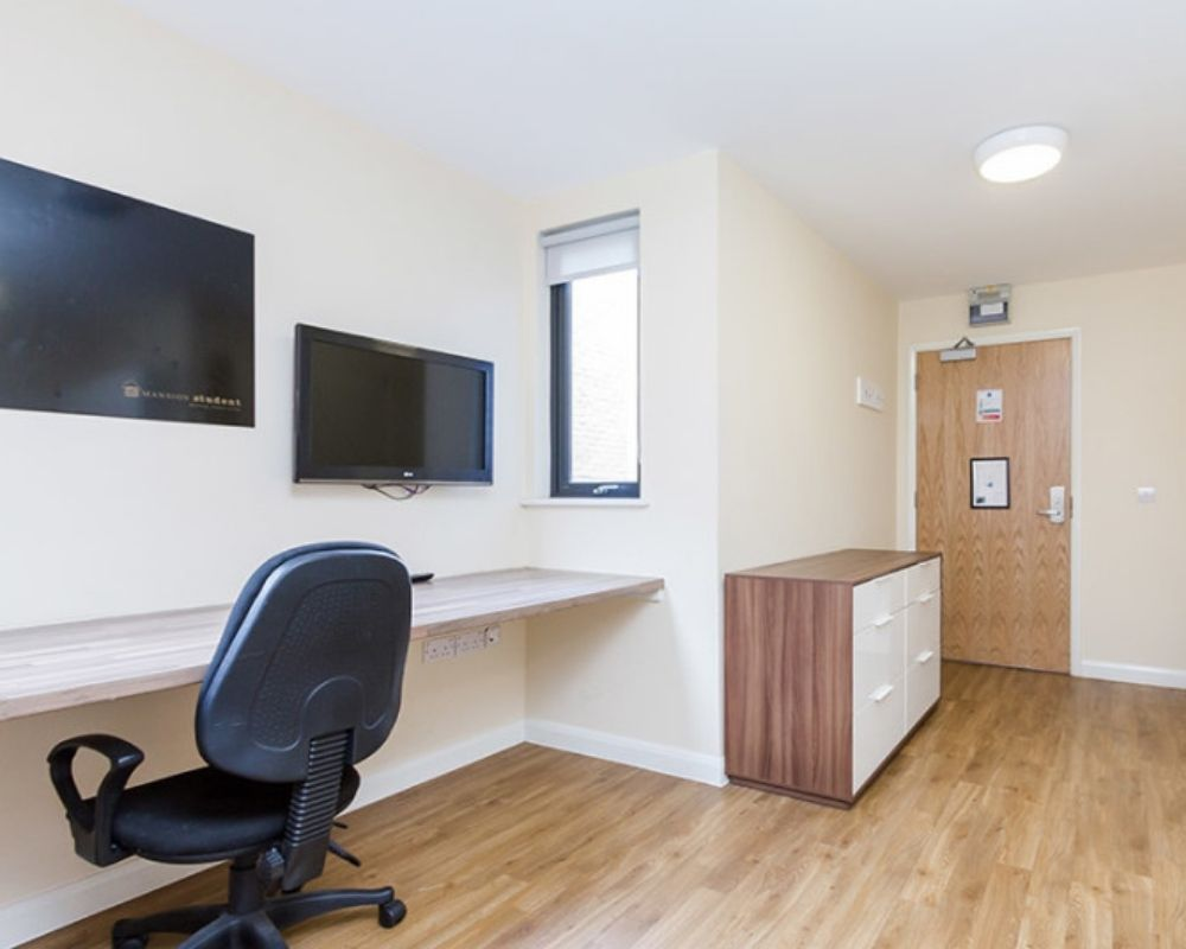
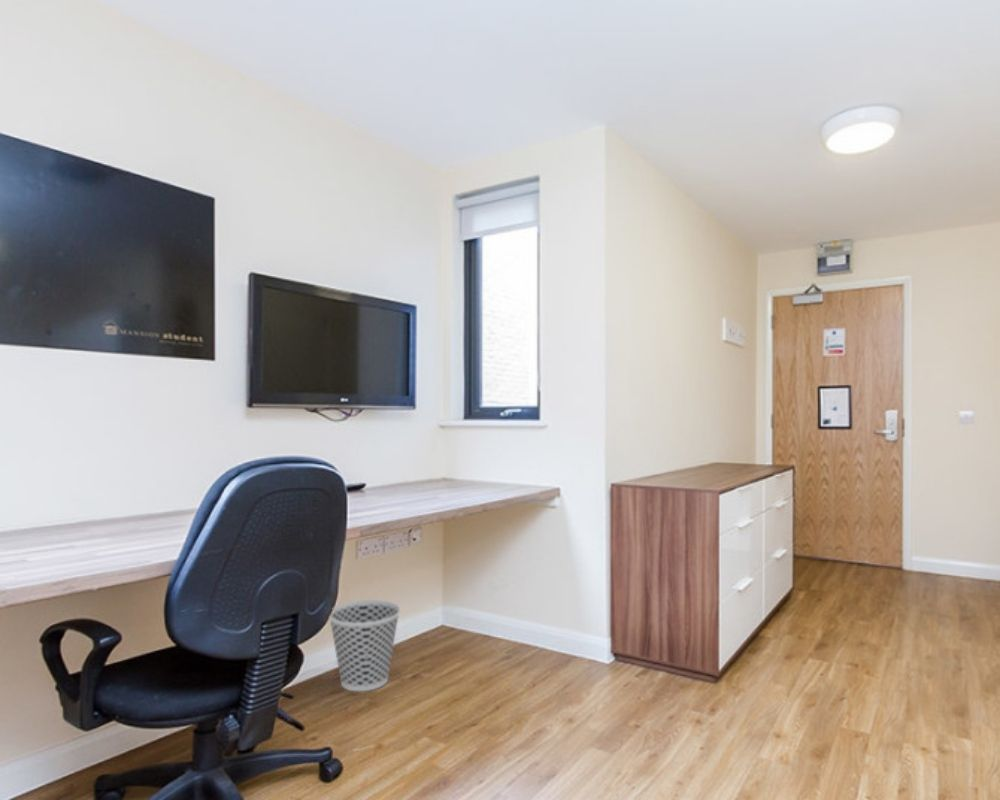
+ wastebasket (364, 645)
